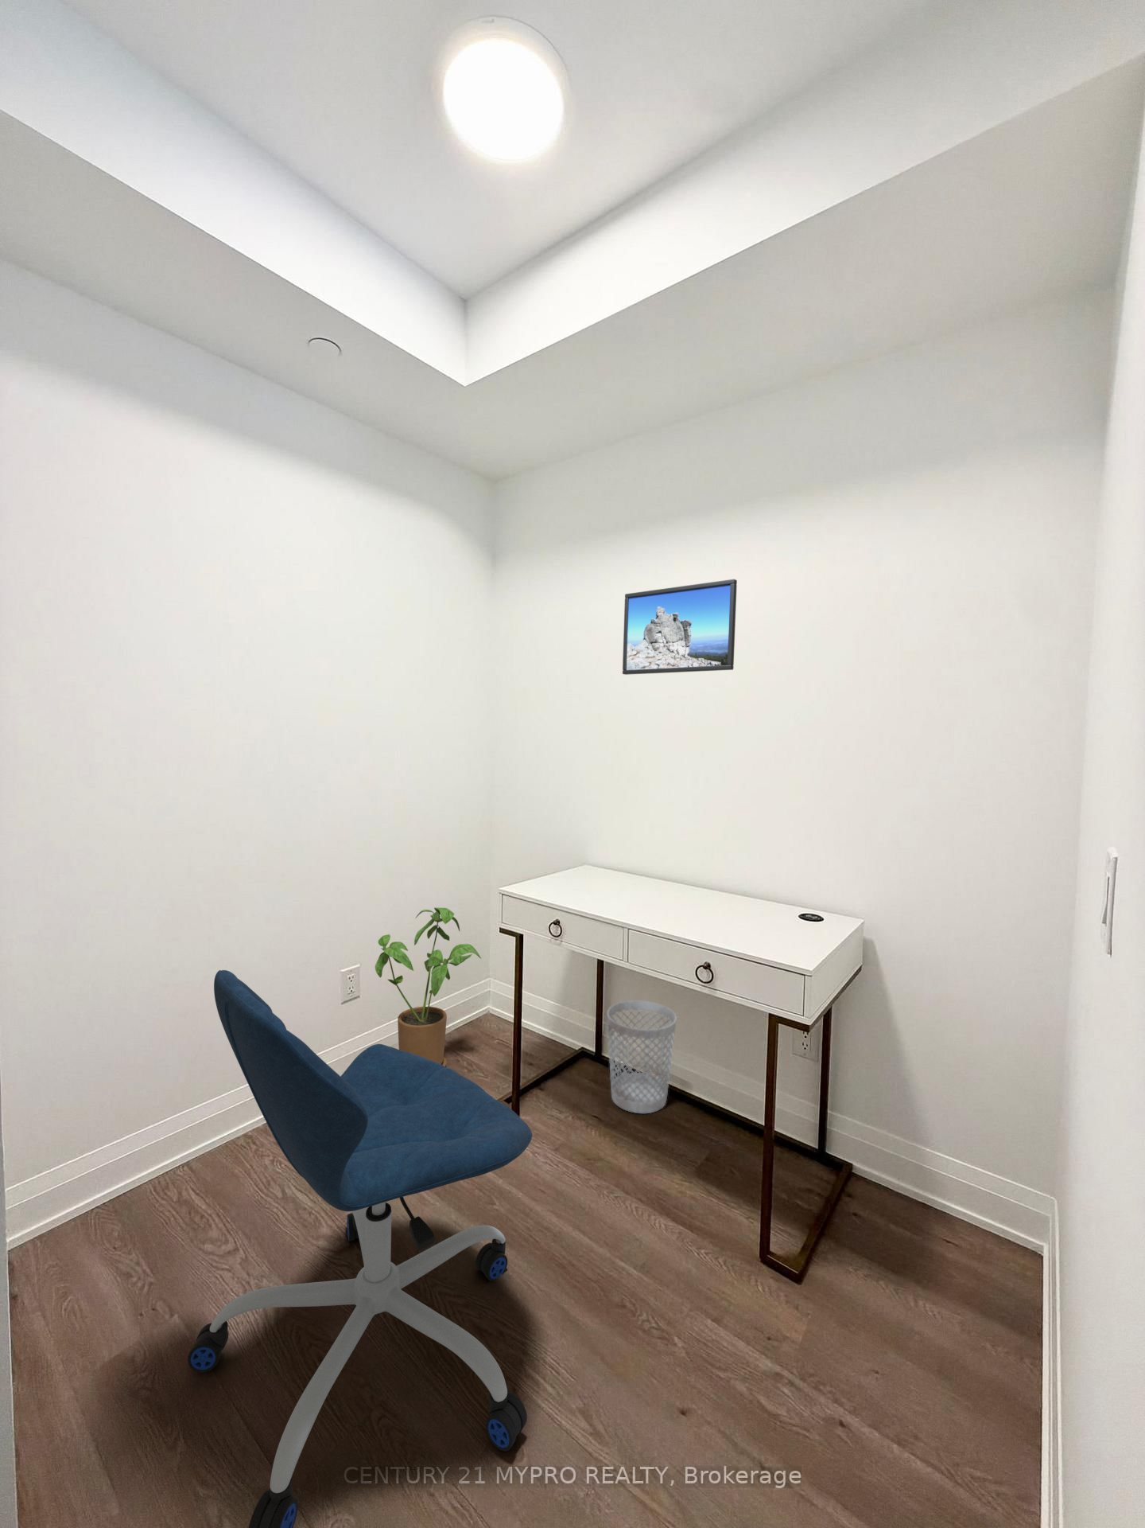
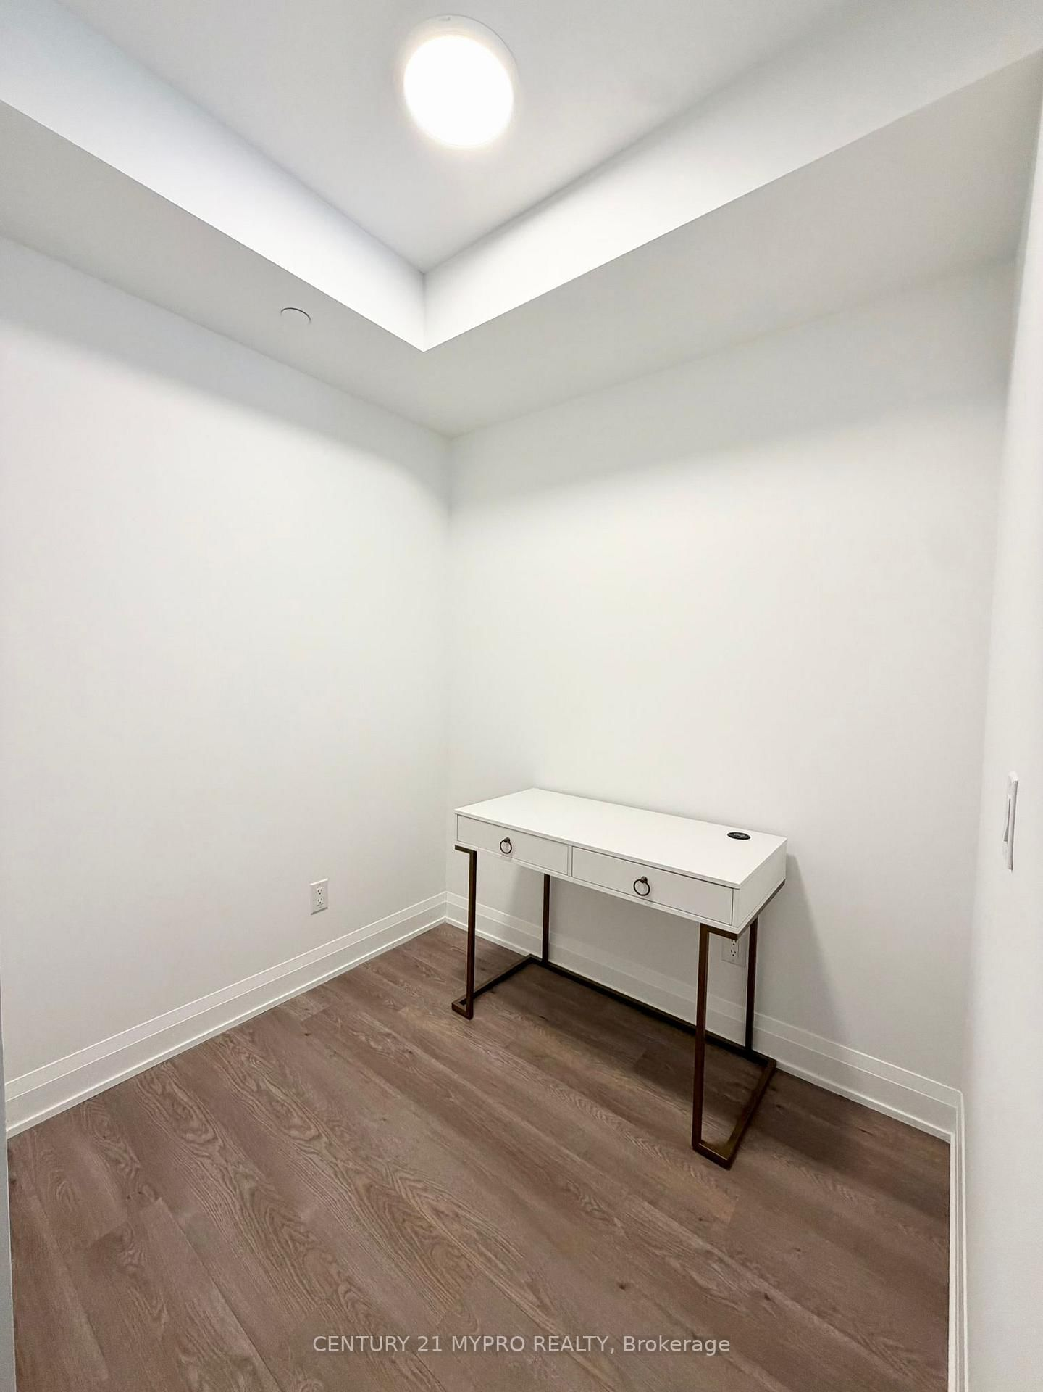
- office chair (385, 1151)
- wastebasket (640, 1056)
- house plant (431, 990)
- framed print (676, 629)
